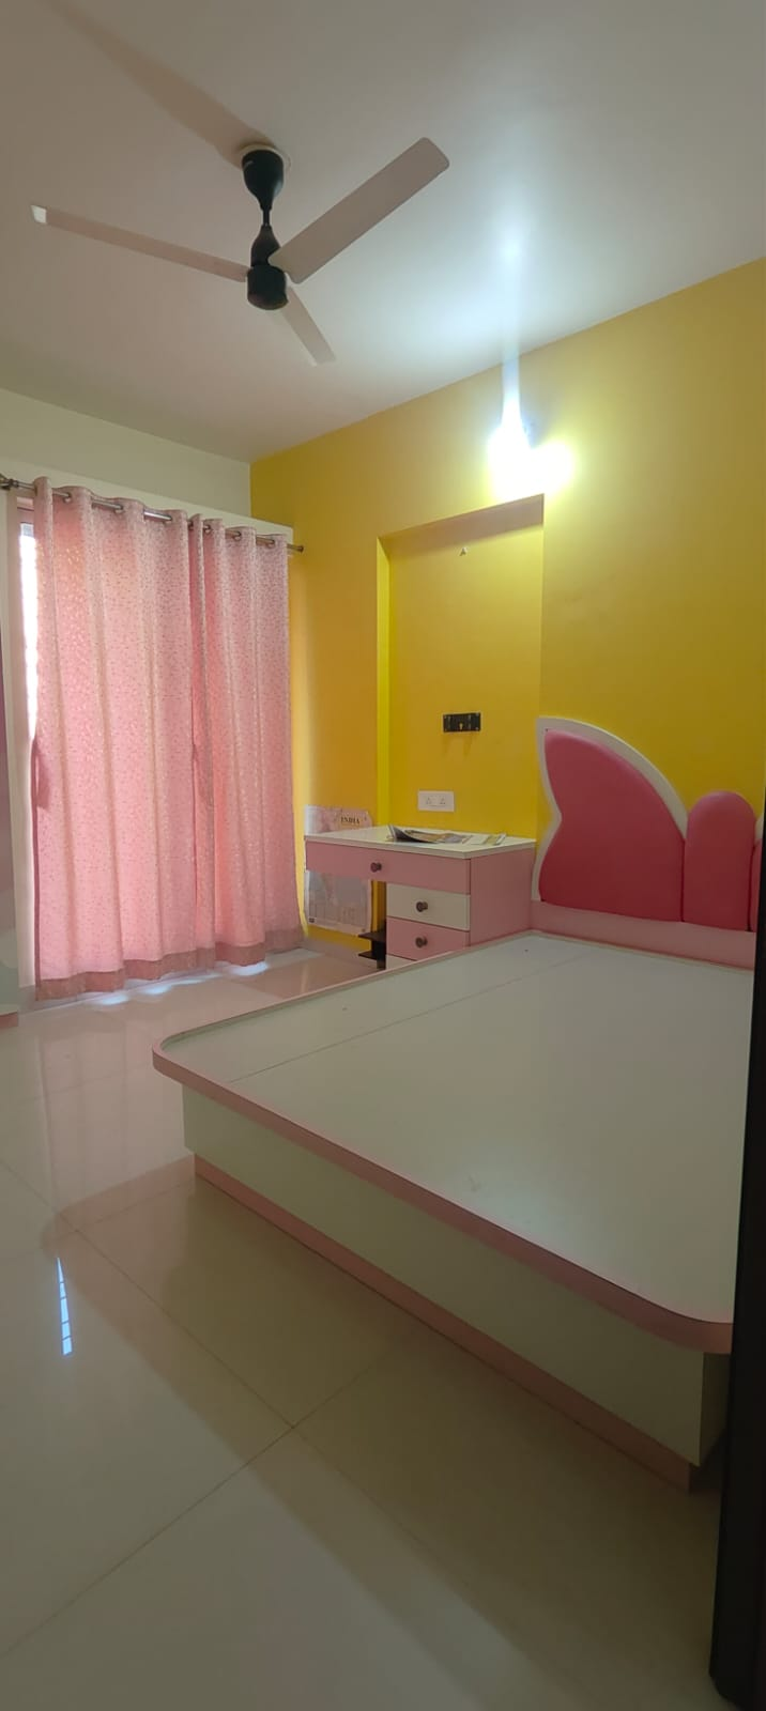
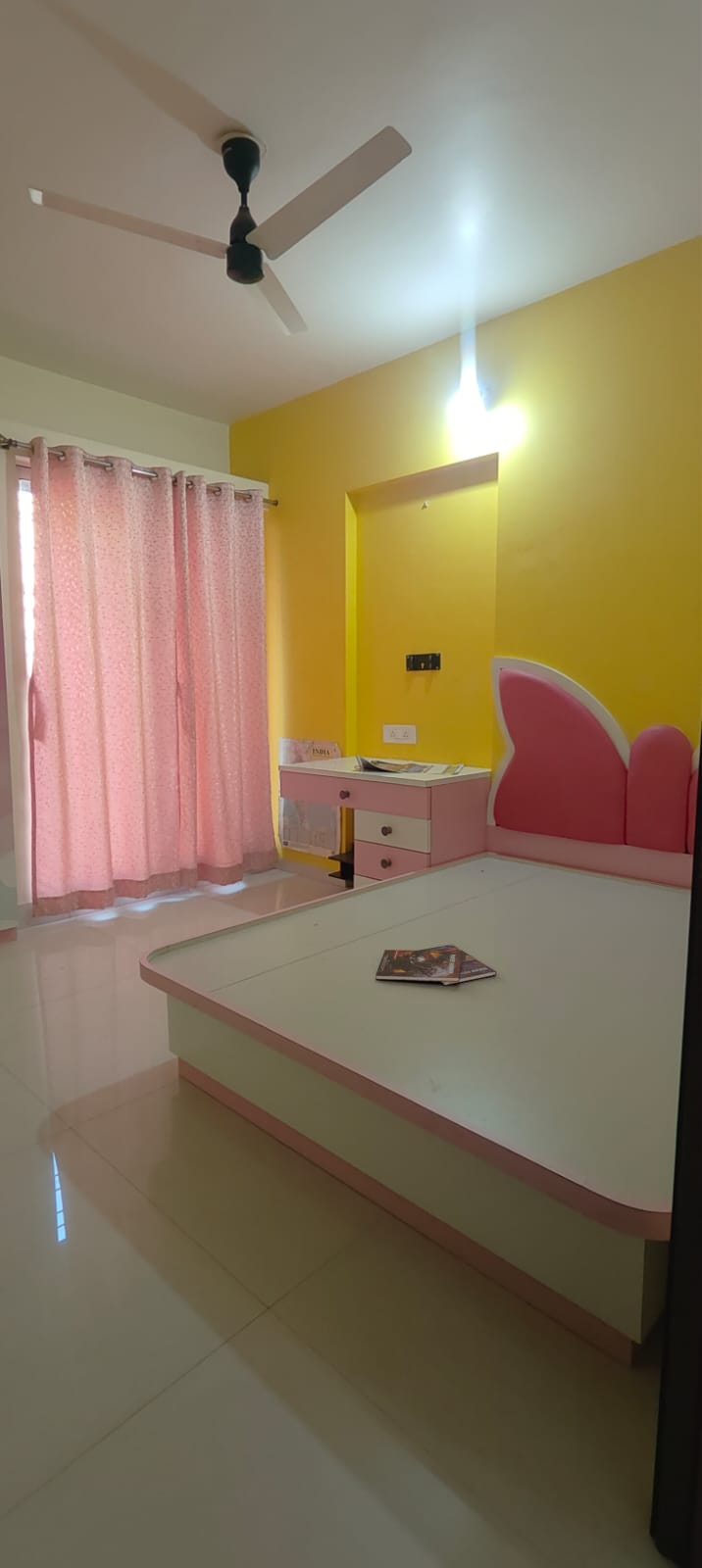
+ booklet (436, 958)
